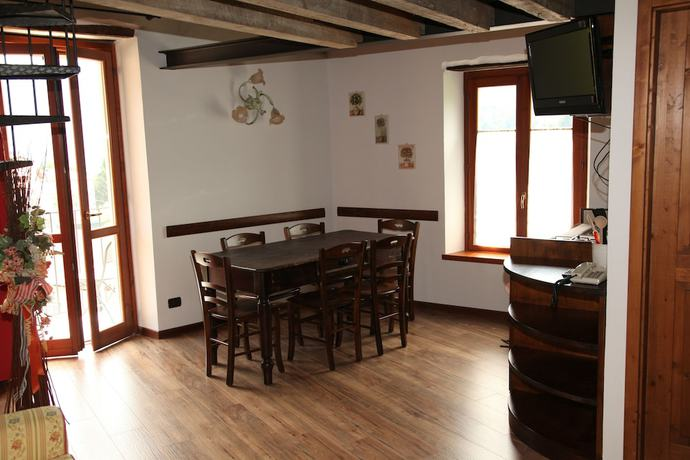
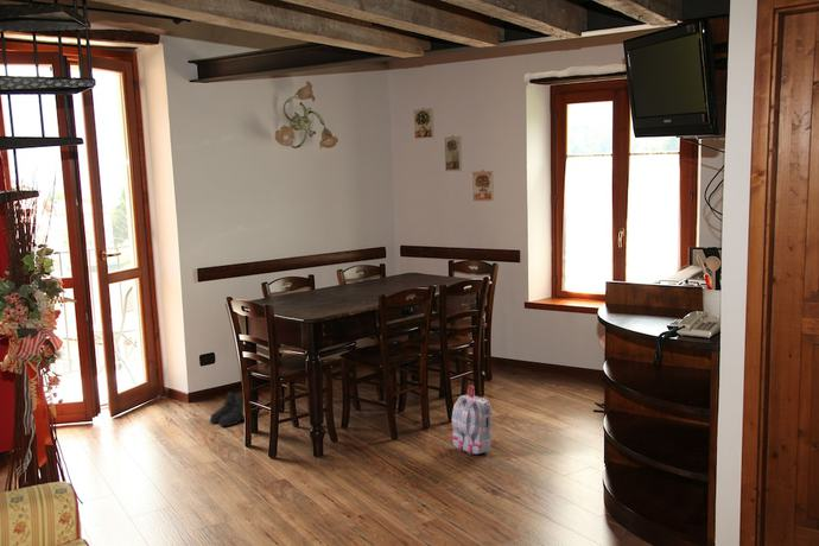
+ boots (229, 407)
+ backpack (469, 418)
